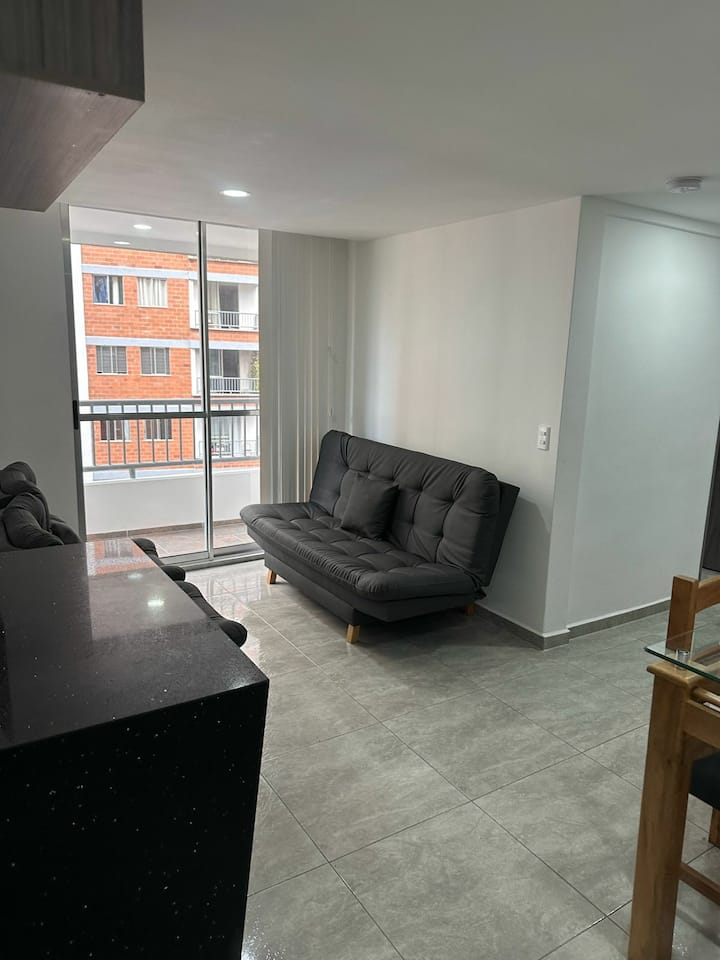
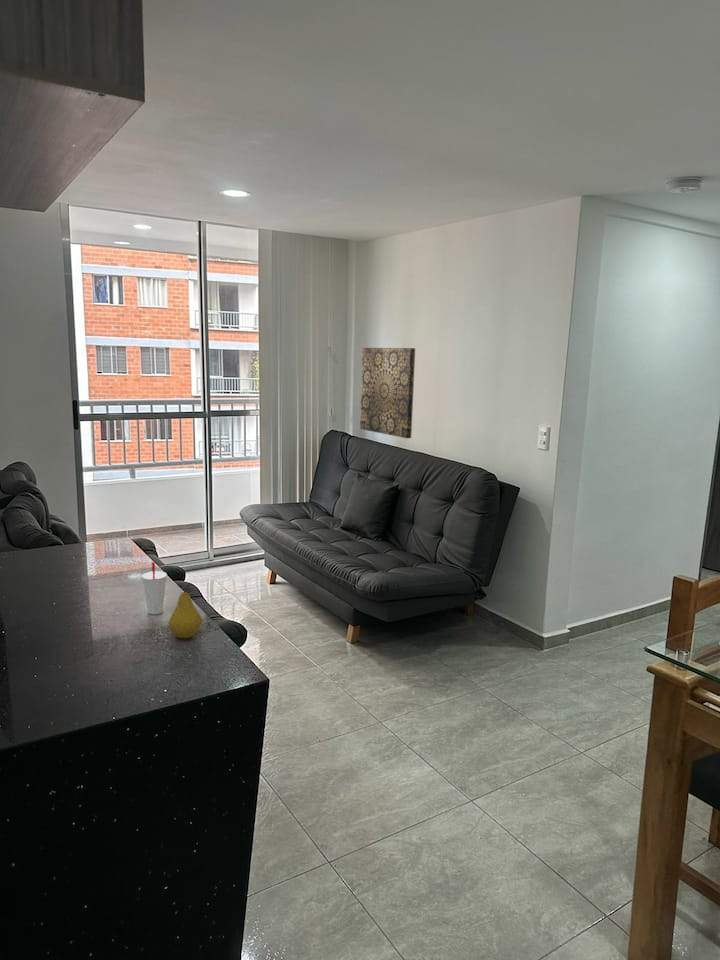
+ wall art (385, 391)
+ fruit (184, 608)
+ cup (154, 587)
